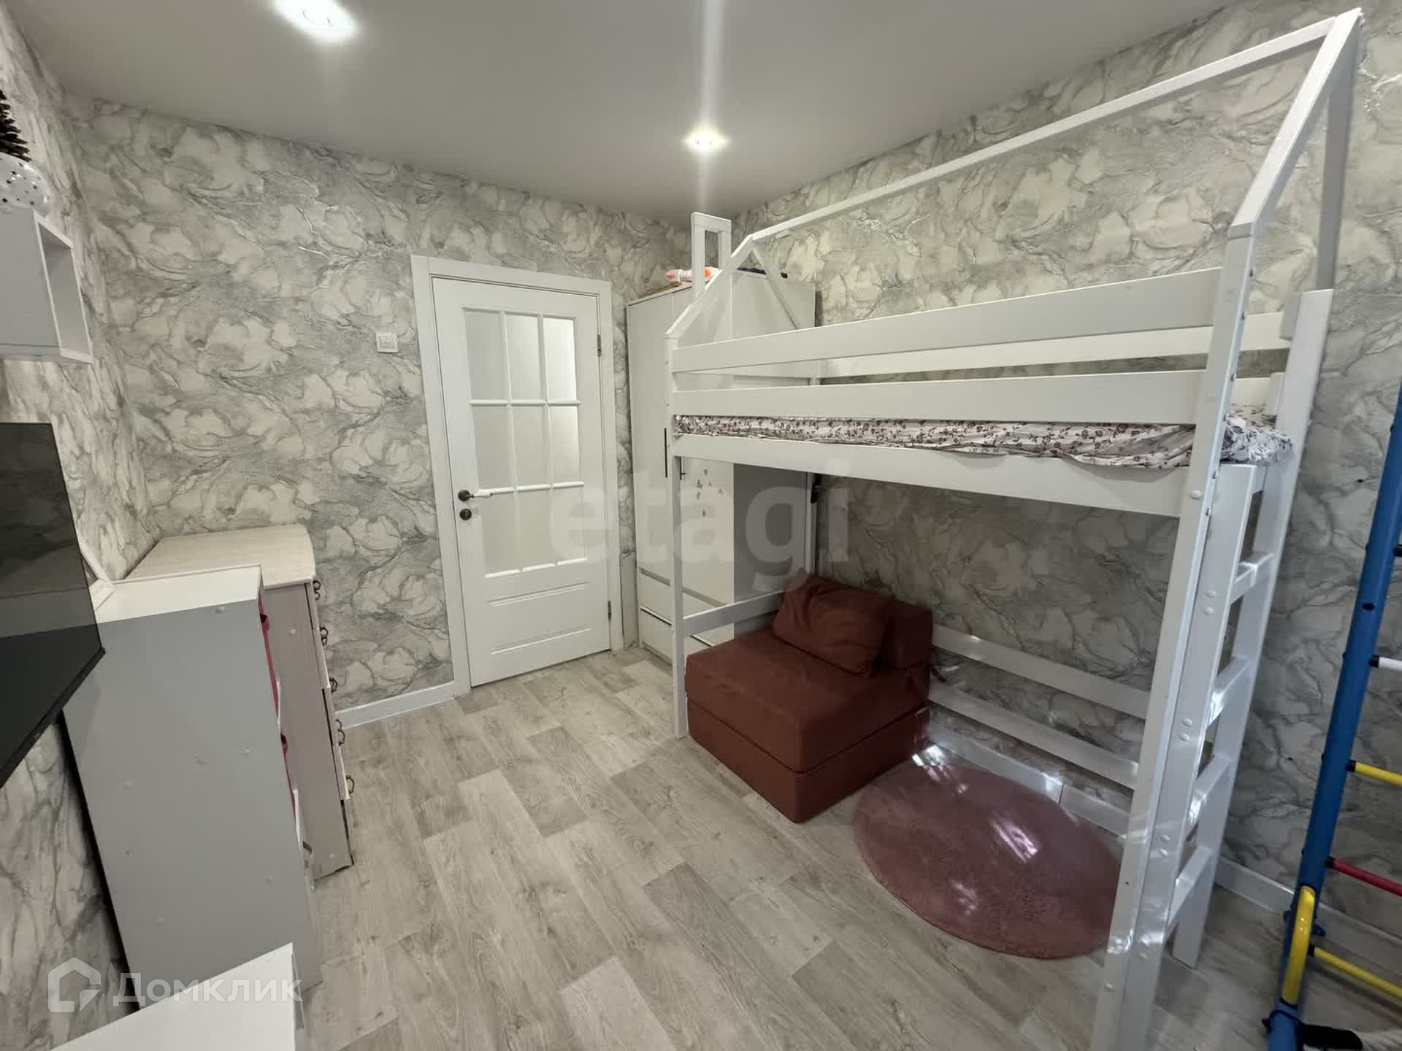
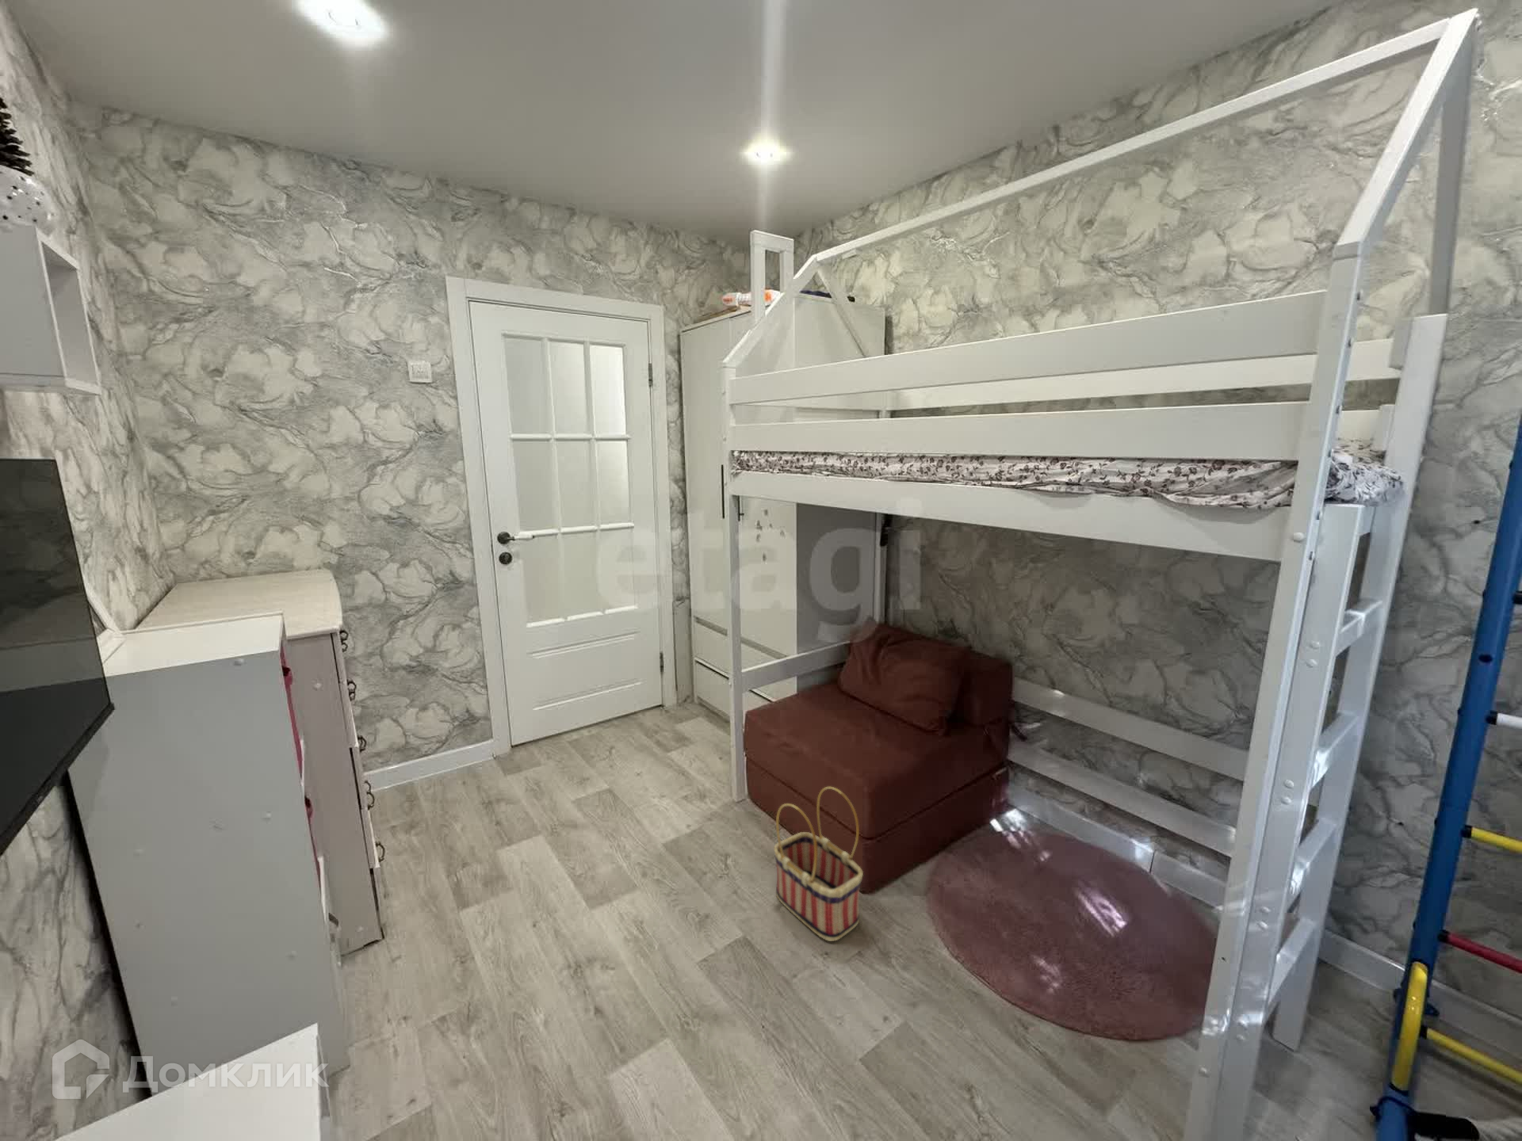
+ basket (817, 853)
